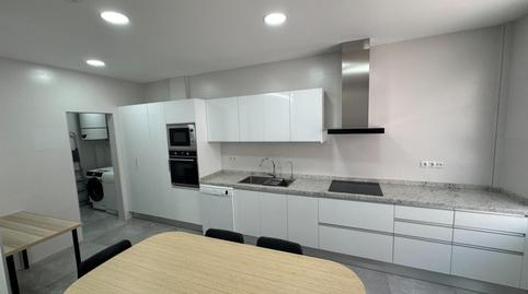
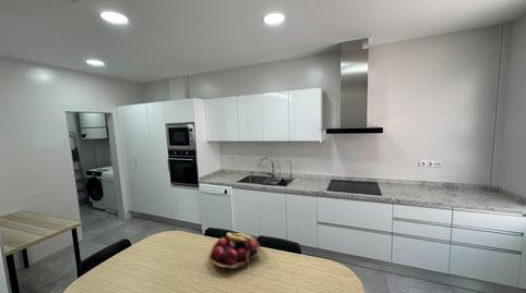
+ fruit basket (235, 247)
